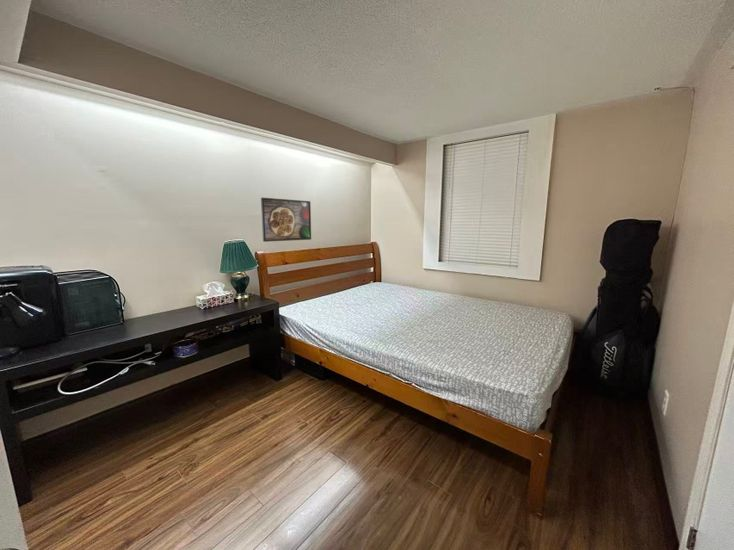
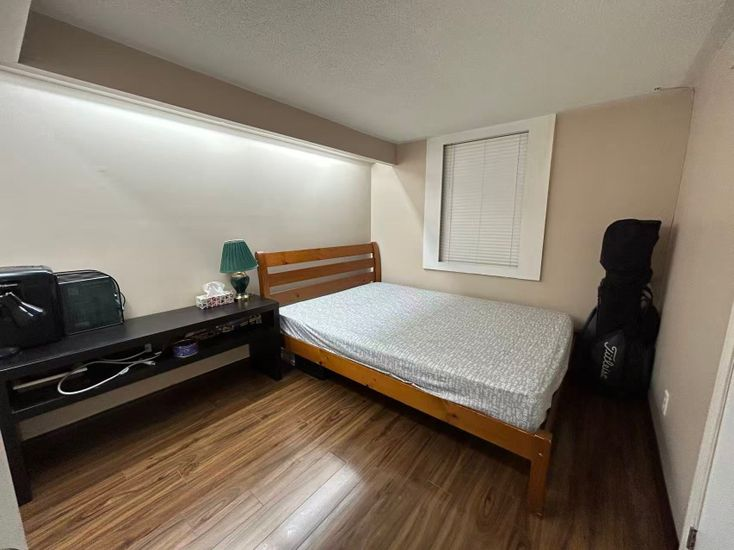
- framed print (288, 220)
